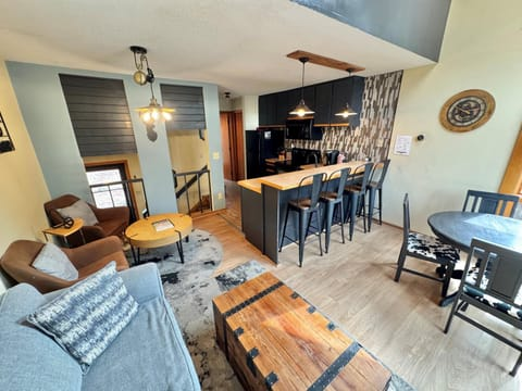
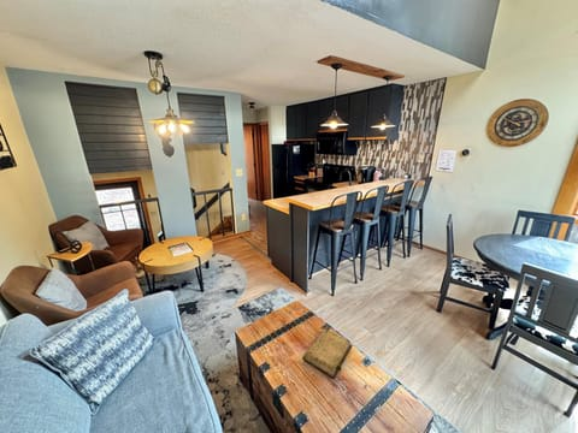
+ diary (329, 350)
